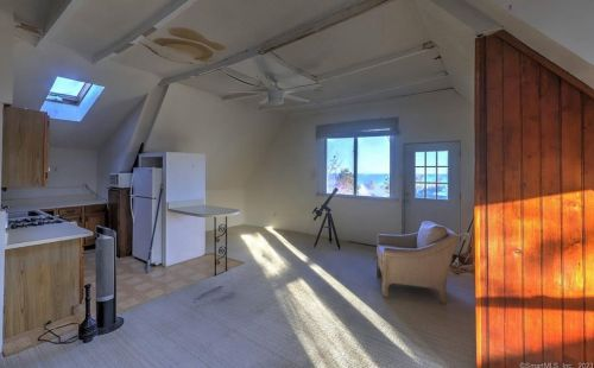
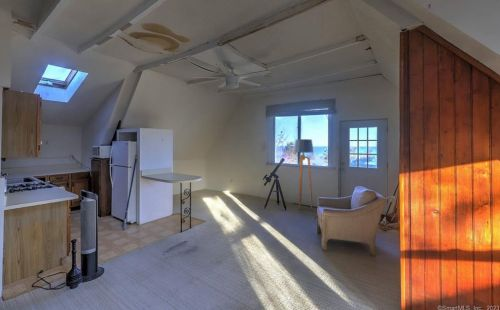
+ floor lamp (301, 173)
